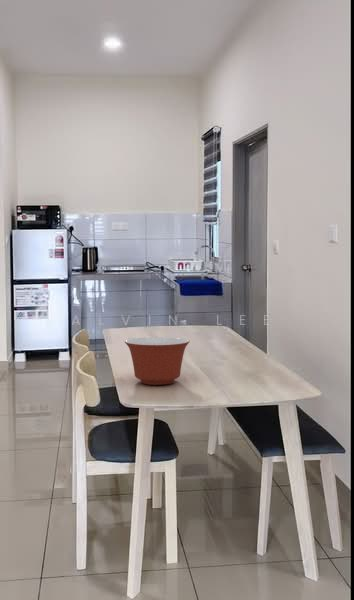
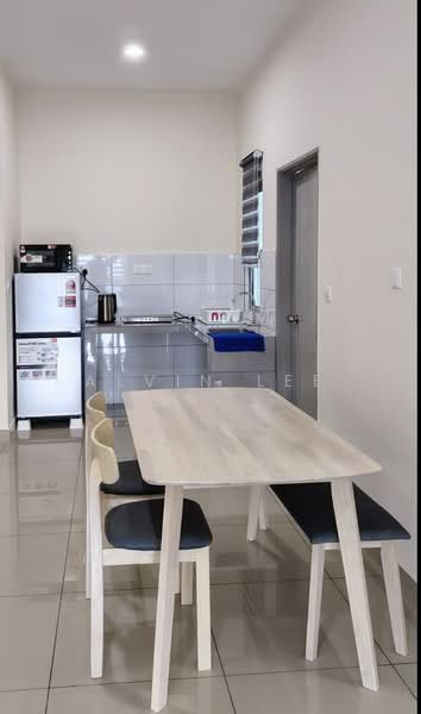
- mixing bowl (157, 361)
